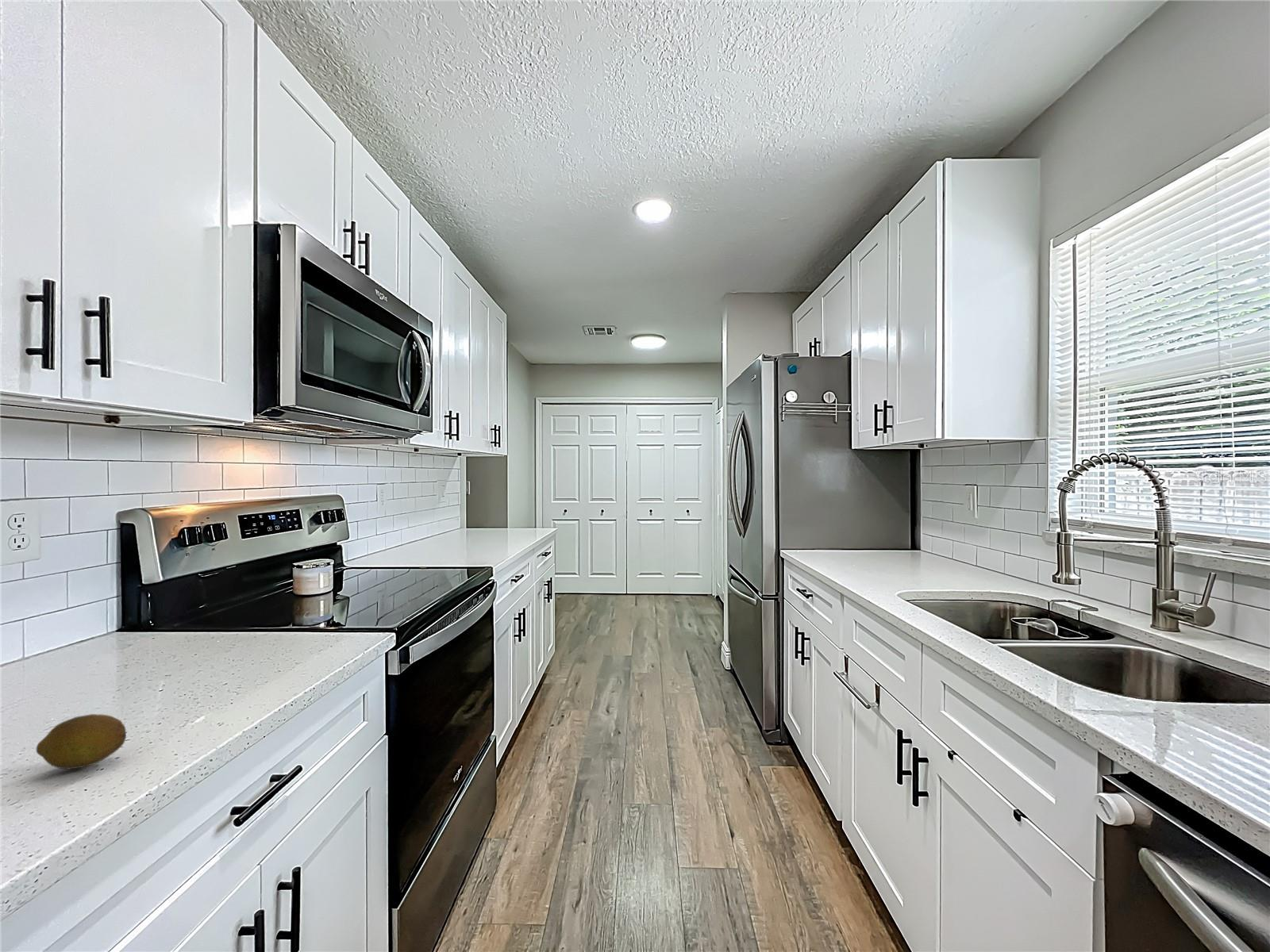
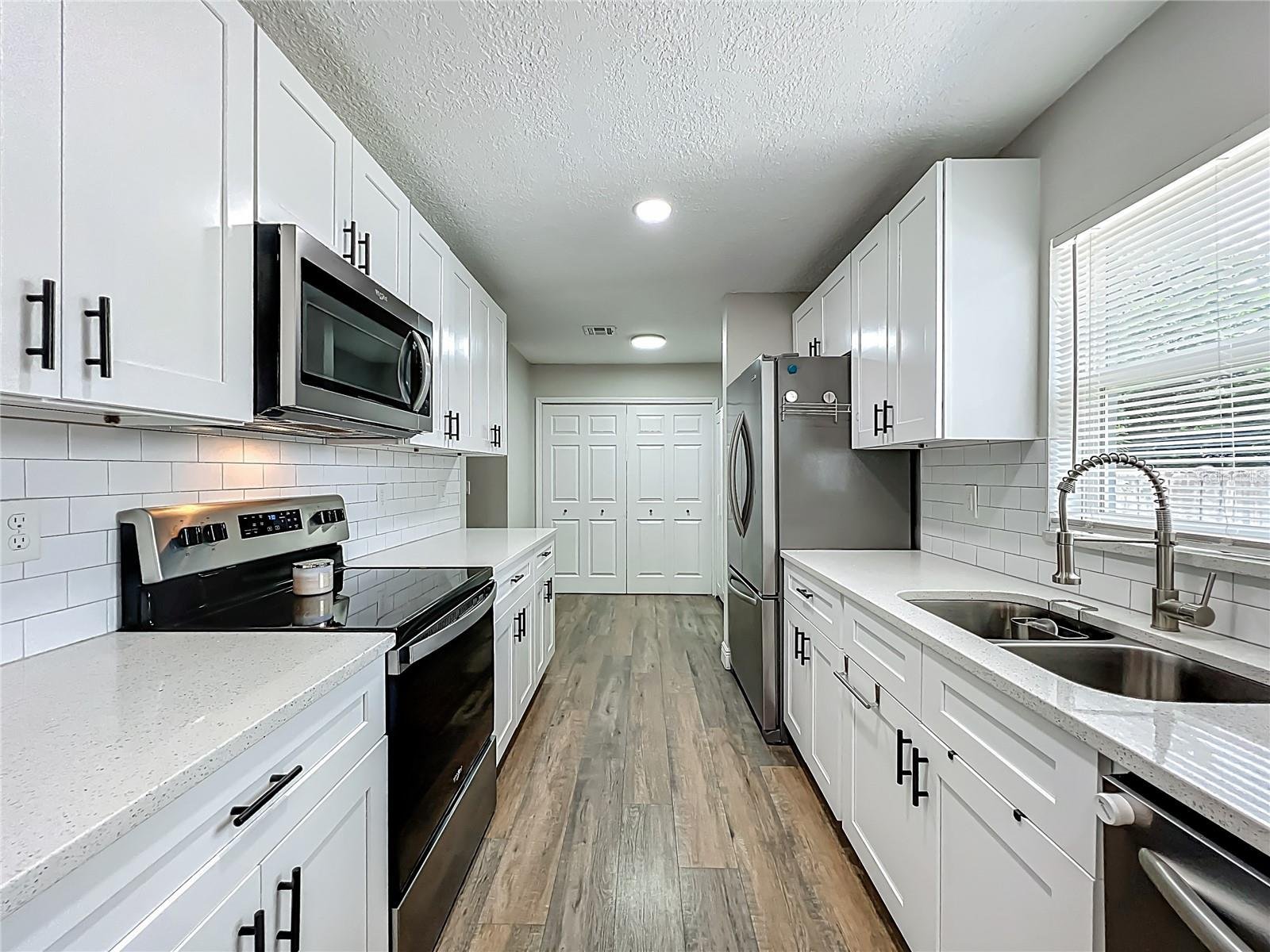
- fruit (82, 741)
